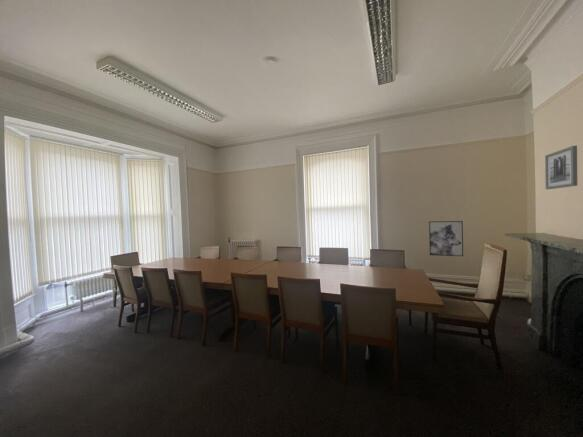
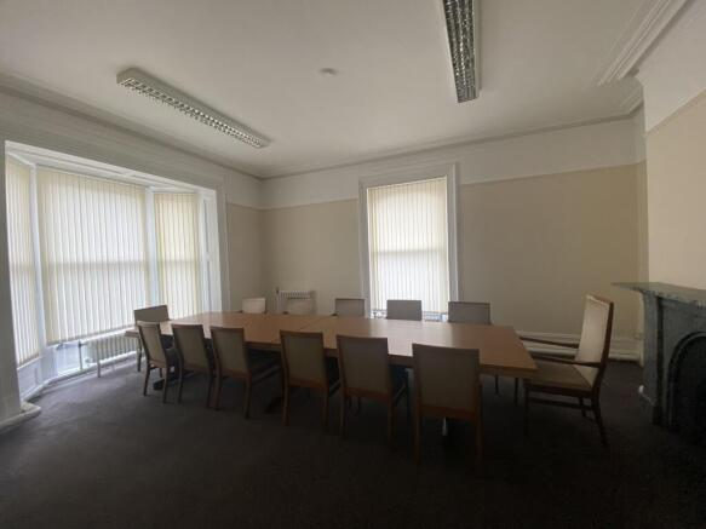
- wall art (559, 169)
- wall art (445, 238)
